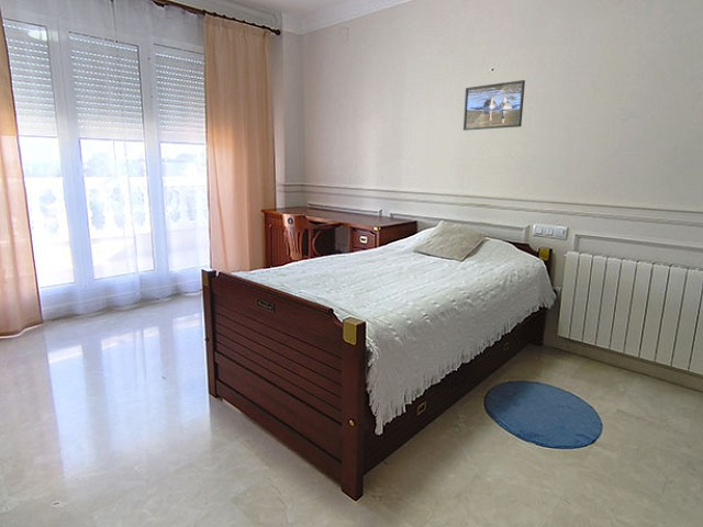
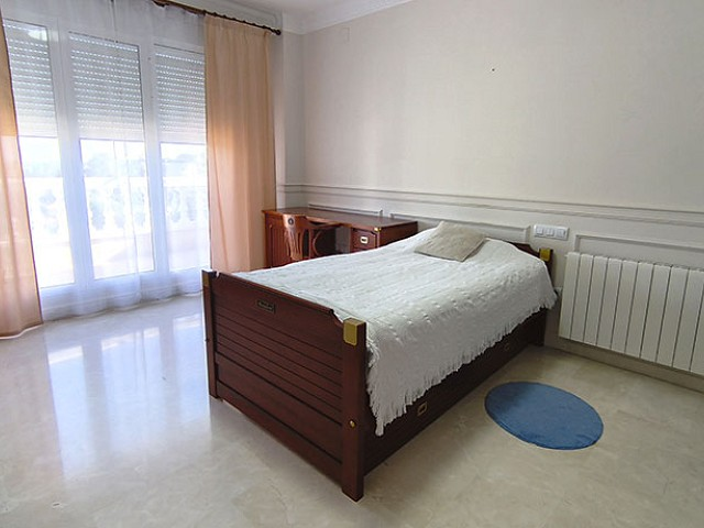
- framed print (492, 106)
